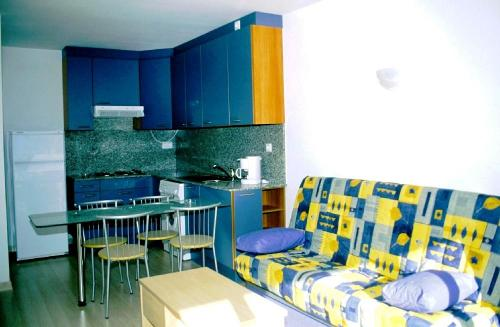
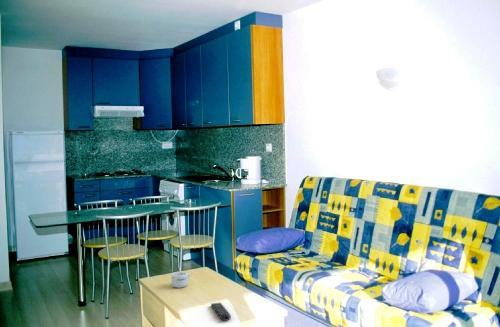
+ mug (181, 279)
+ remote control (220, 310)
